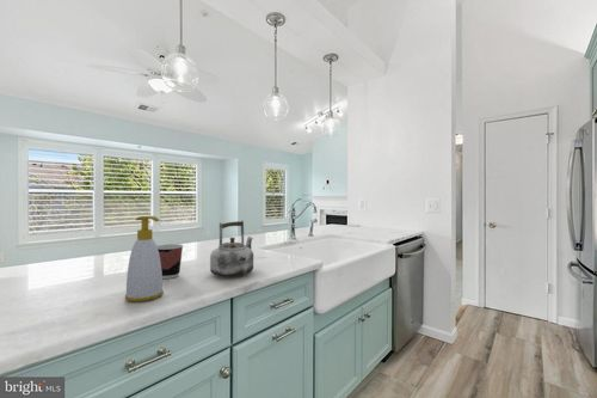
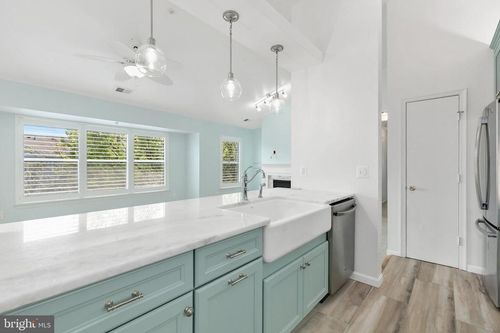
- cup (168, 261)
- kettle (235, 246)
- soap bottle (144, 256)
